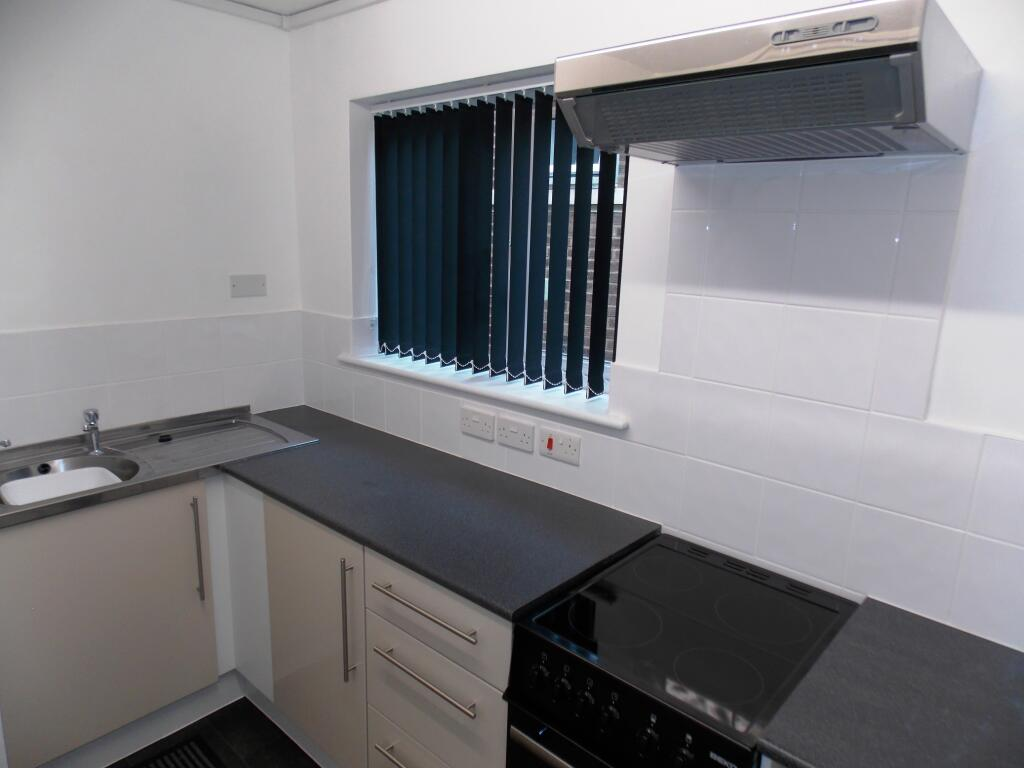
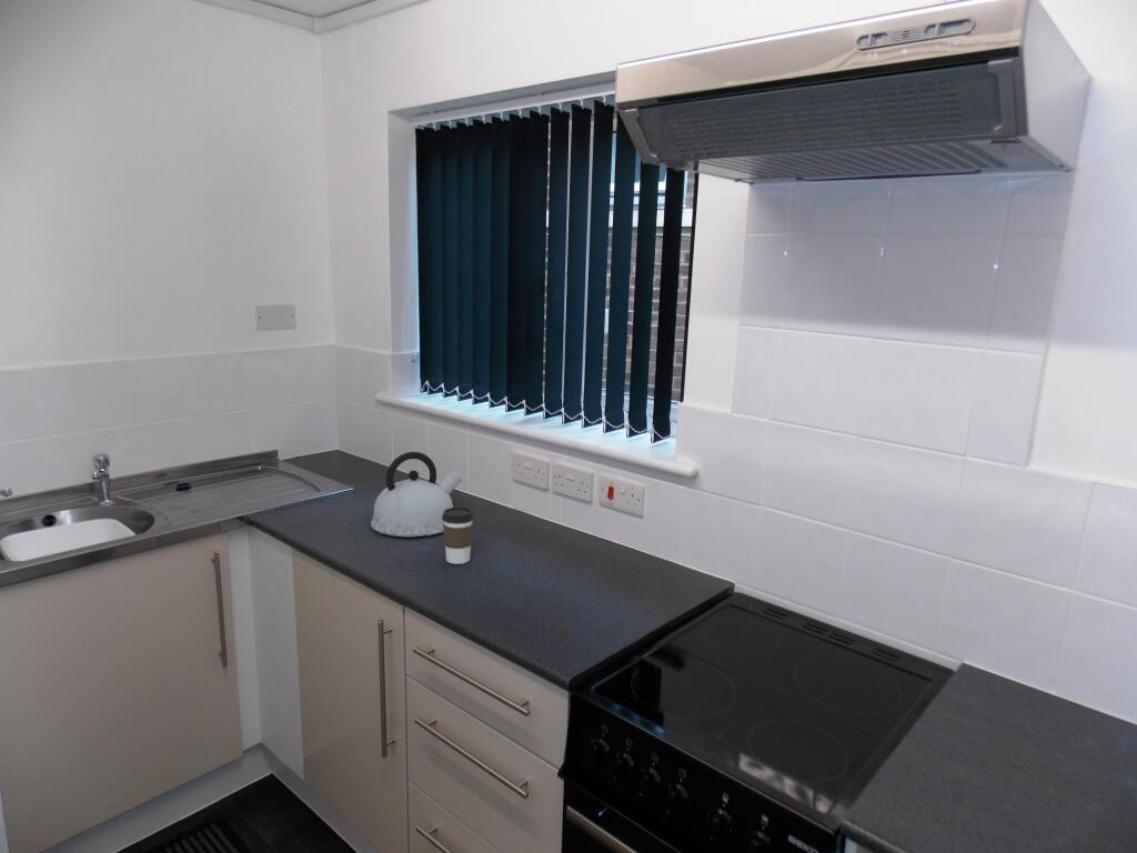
+ kettle (417, 486)
+ coffee cup (457, 535)
